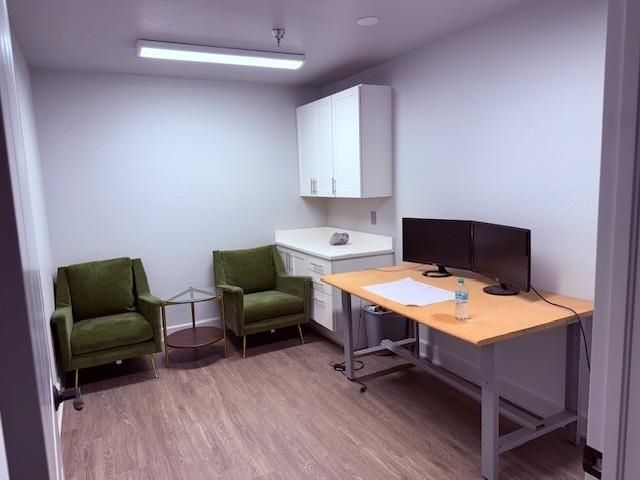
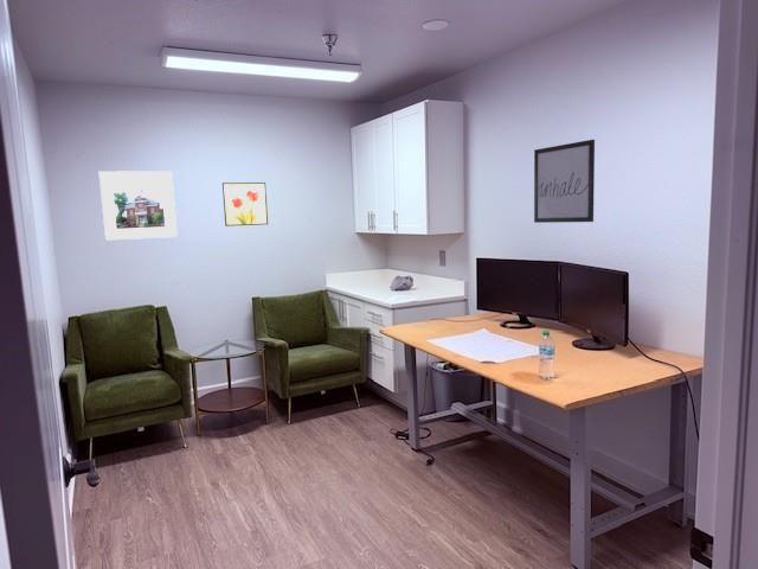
+ wall art (561, 184)
+ wall art (245, 204)
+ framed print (139, 205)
